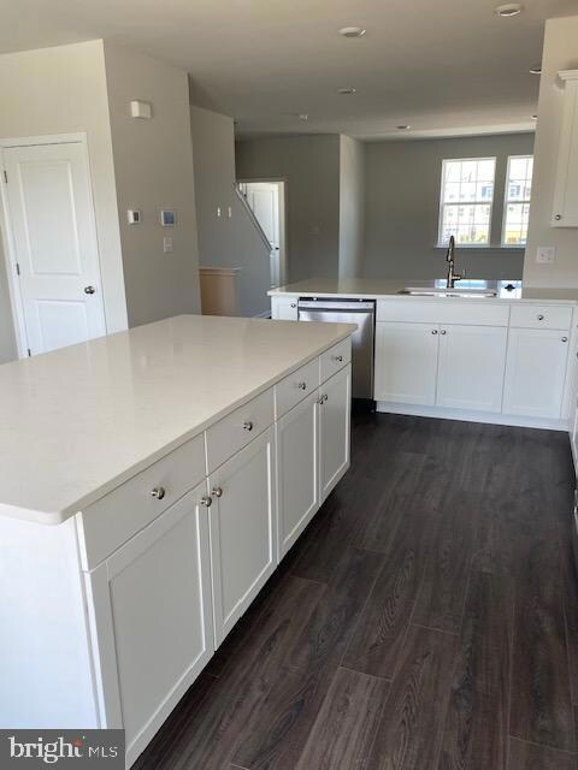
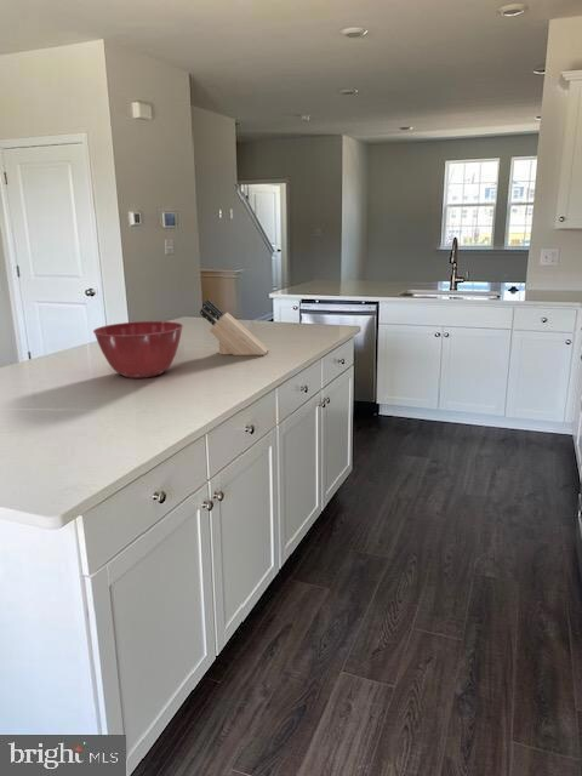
+ mixing bowl (139, 349)
+ knife block (233, 326)
